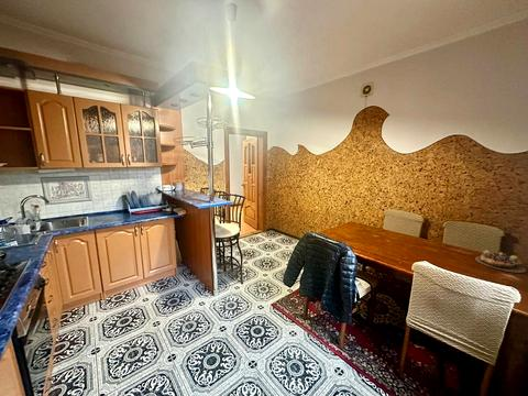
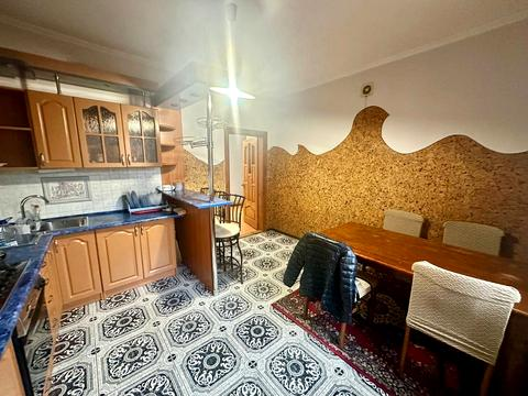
- succulent plant (499, 257)
